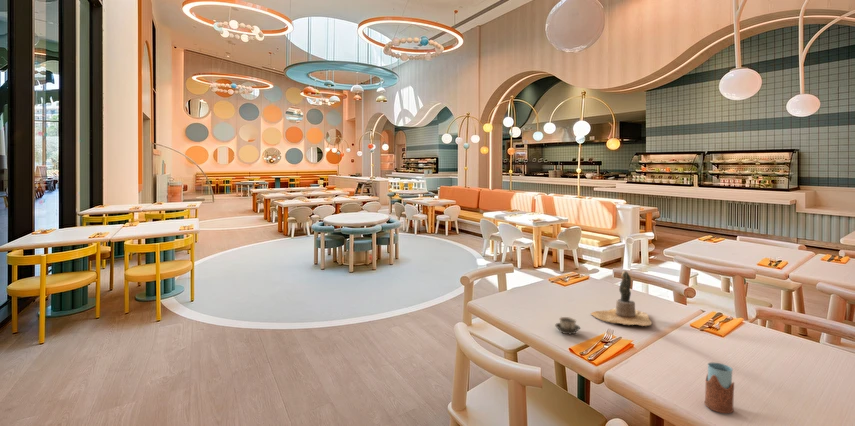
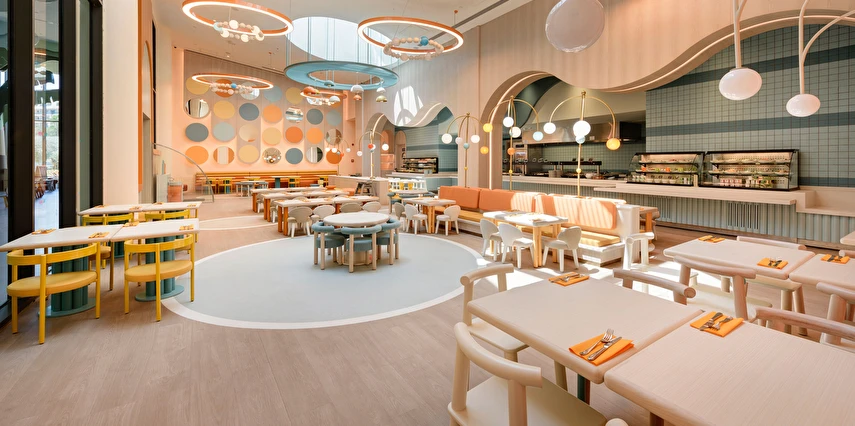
- potted cactus (620, 292)
- cup (567, 325)
- drinking glass (722, 385)
